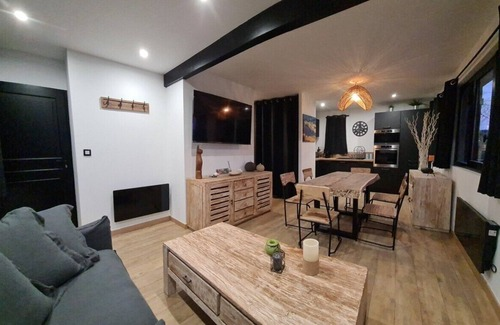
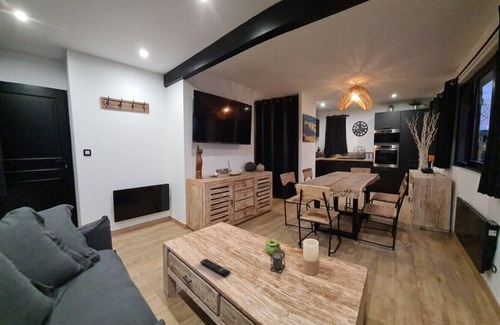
+ remote control (214, 267)
